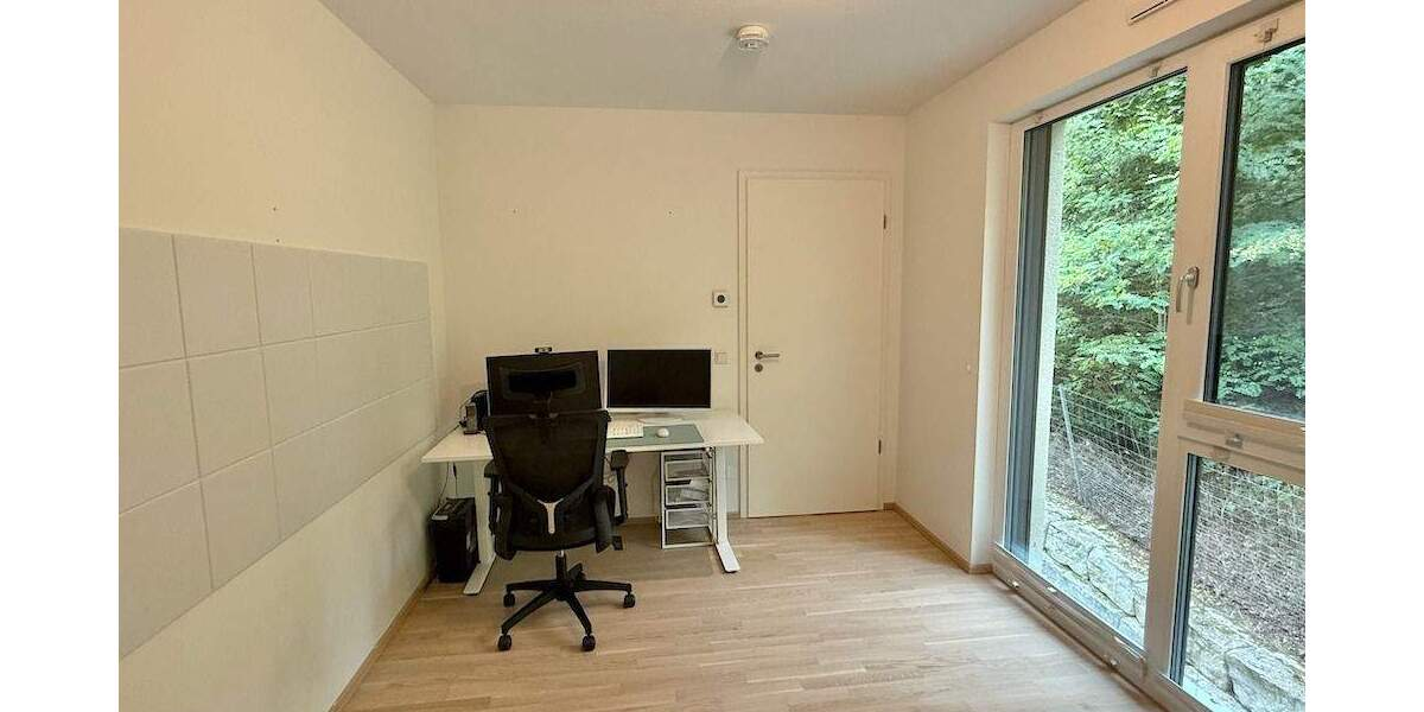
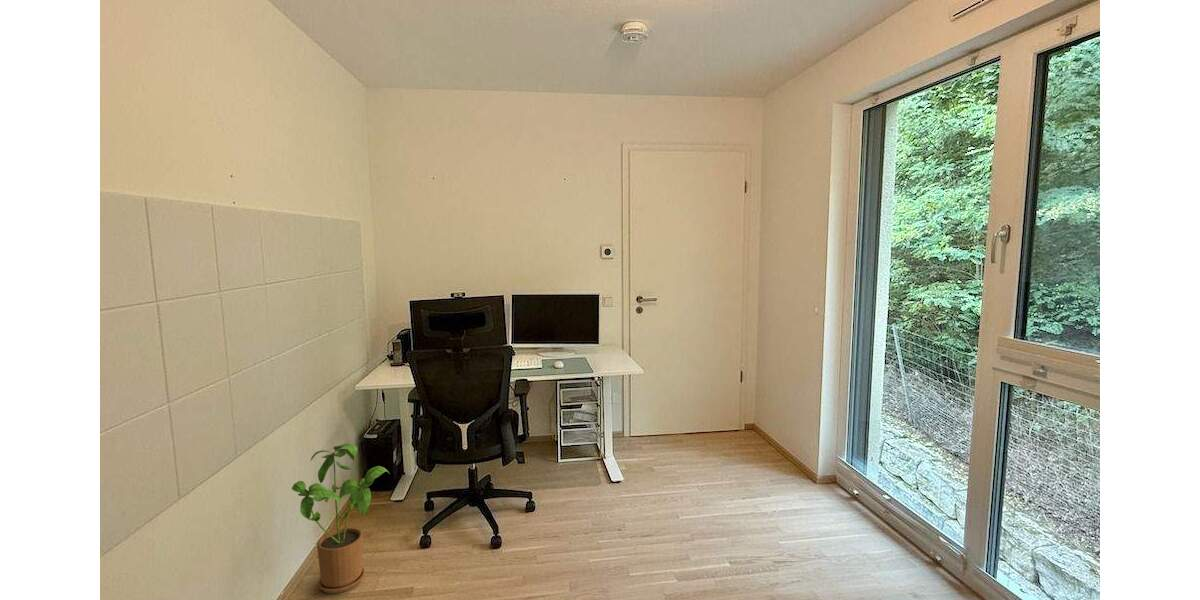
+ house plant (345, 514)
